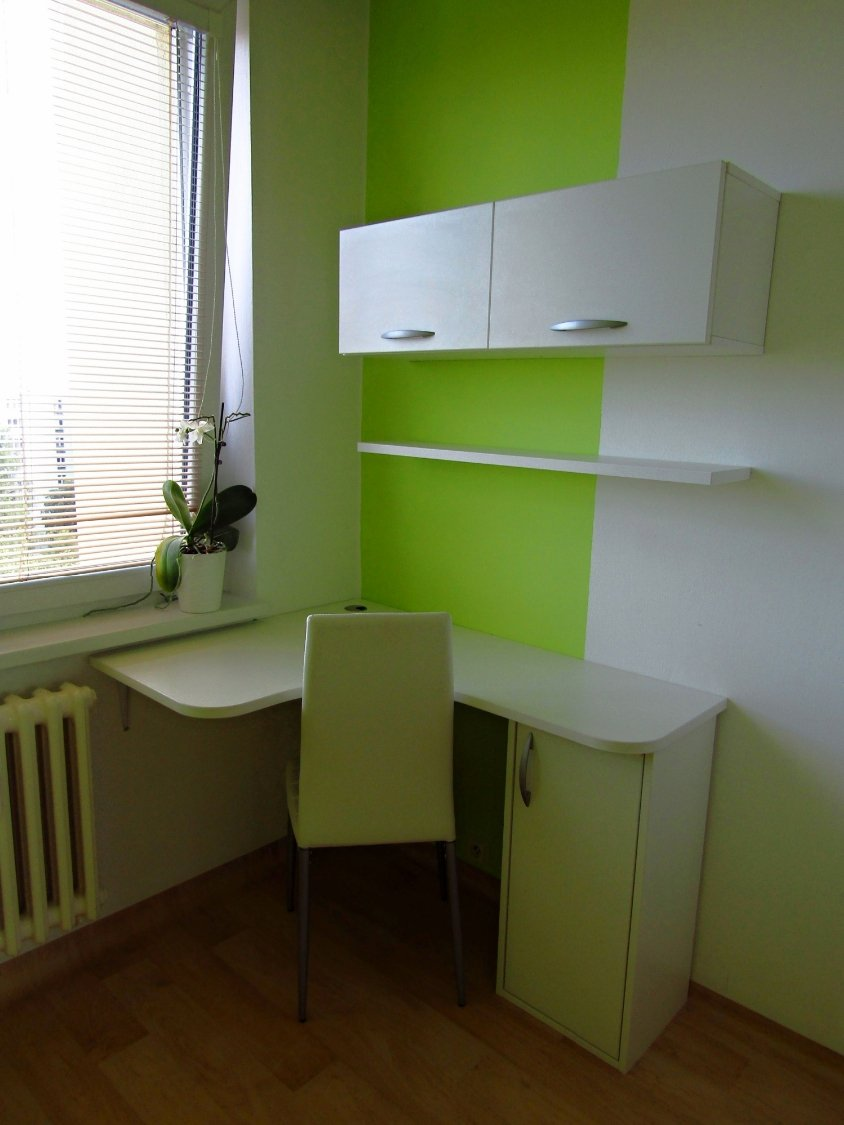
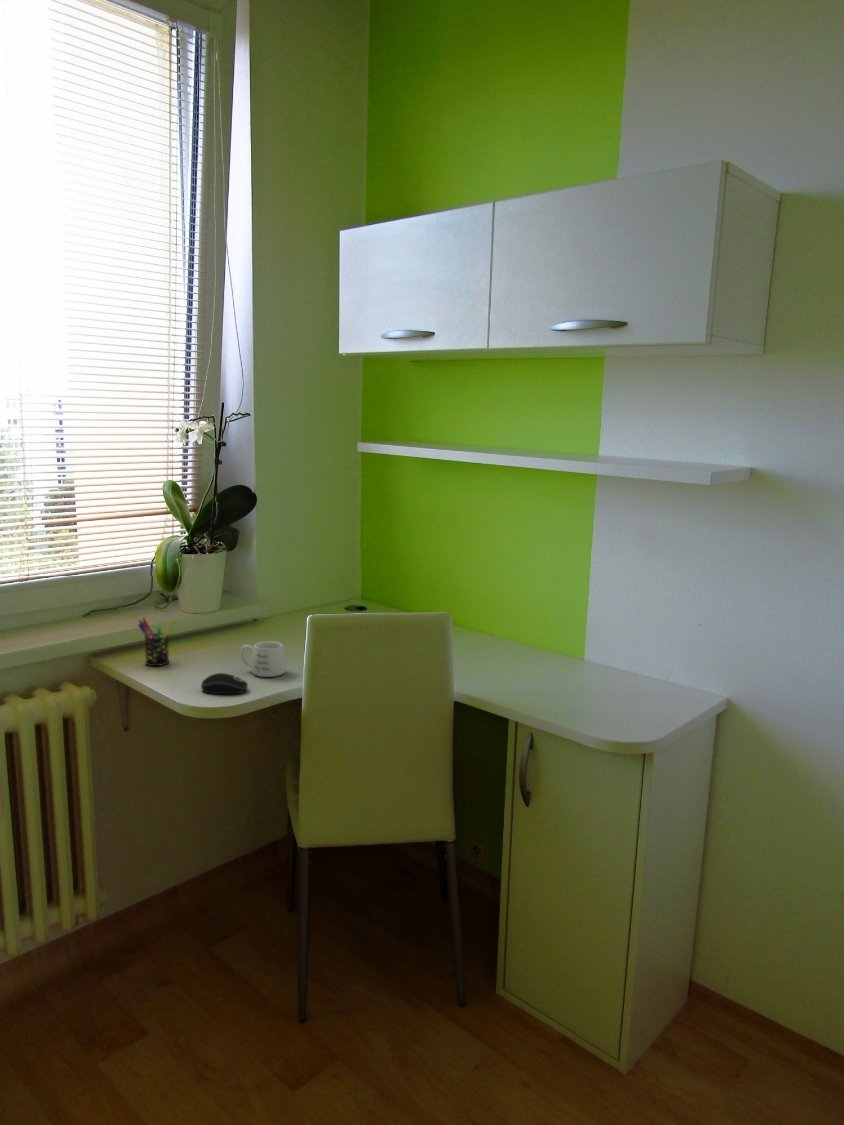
+ computer mouse (224, 681)
+ pen holder (155, 640)
+ mug (262, 658)
